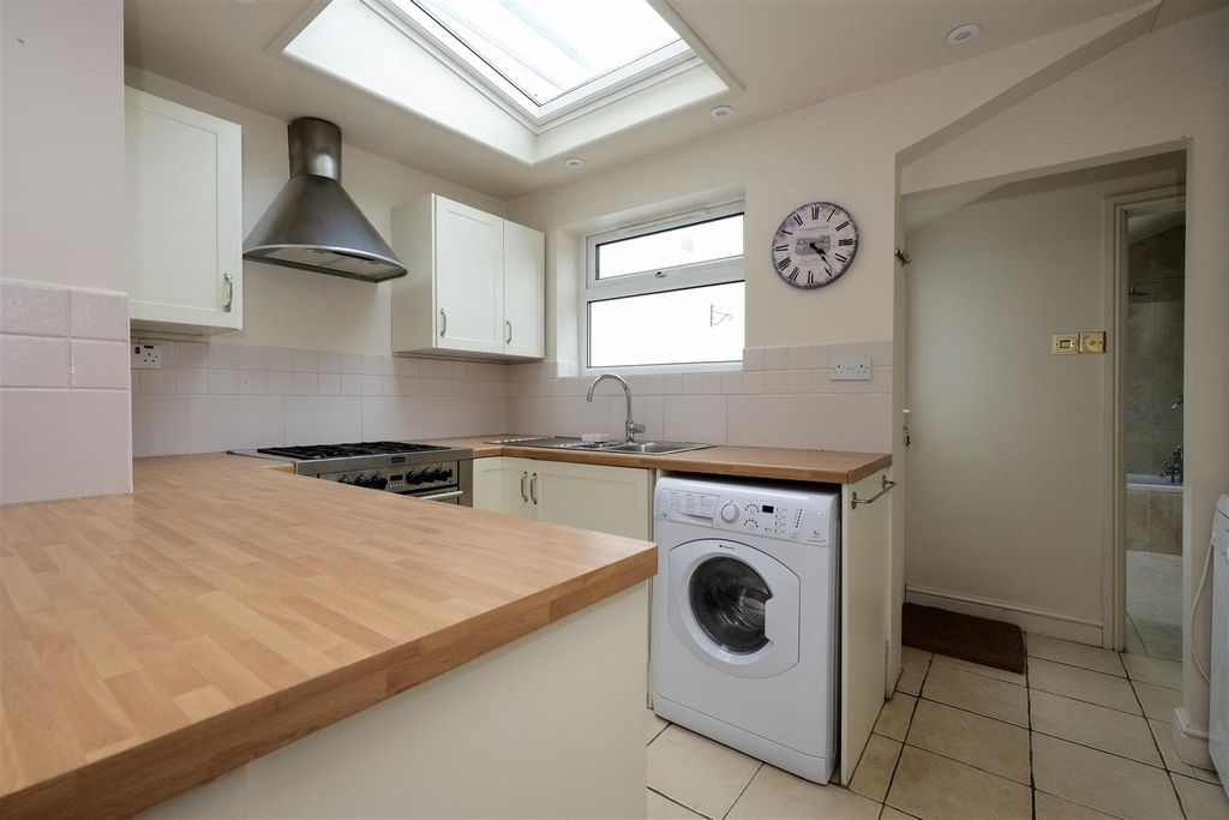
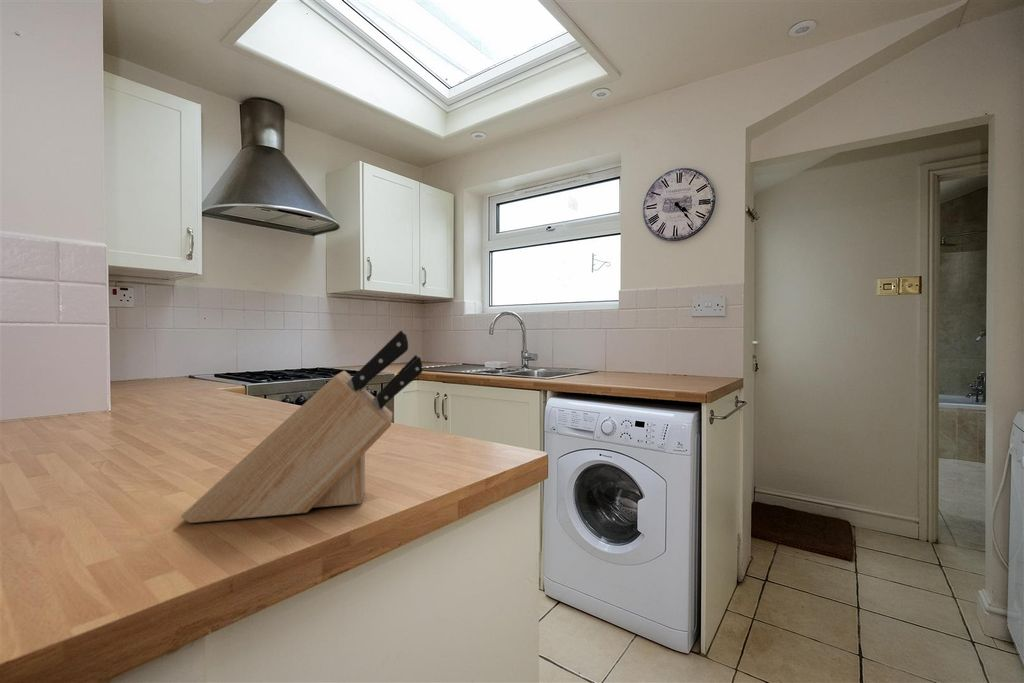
+ knife block (315, 415)
